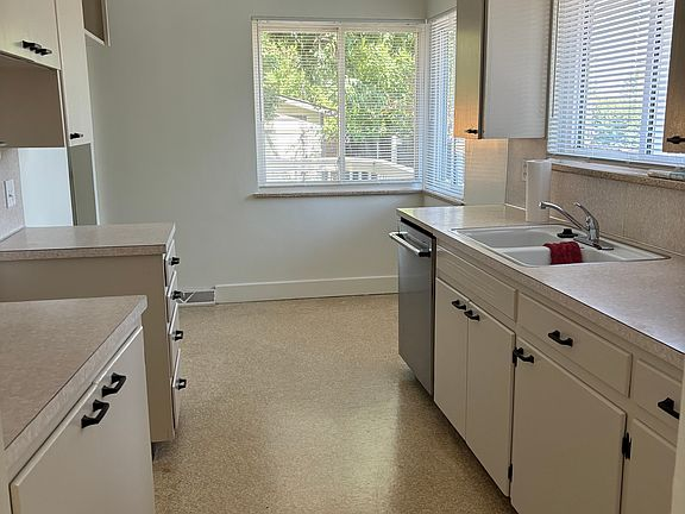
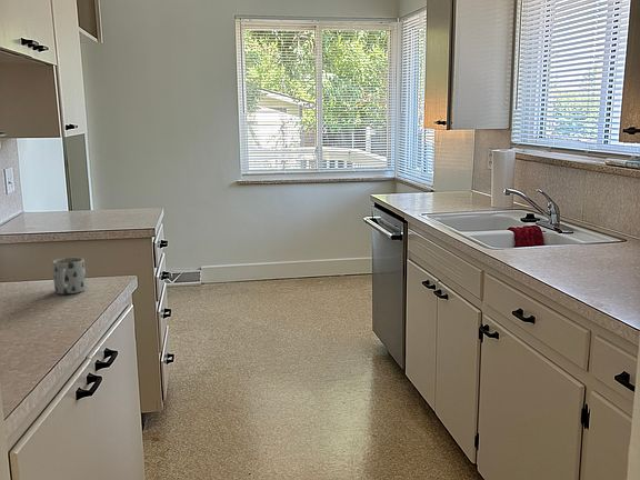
+ mug (68, 277)
